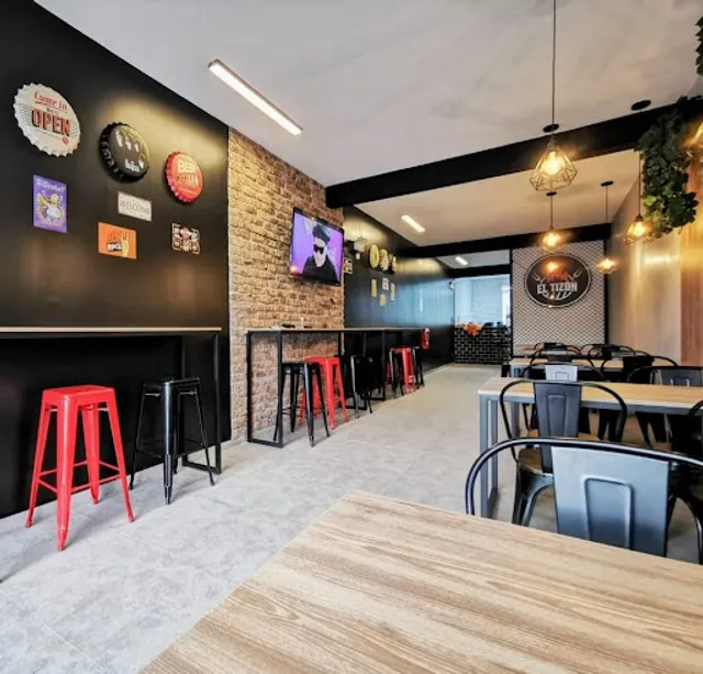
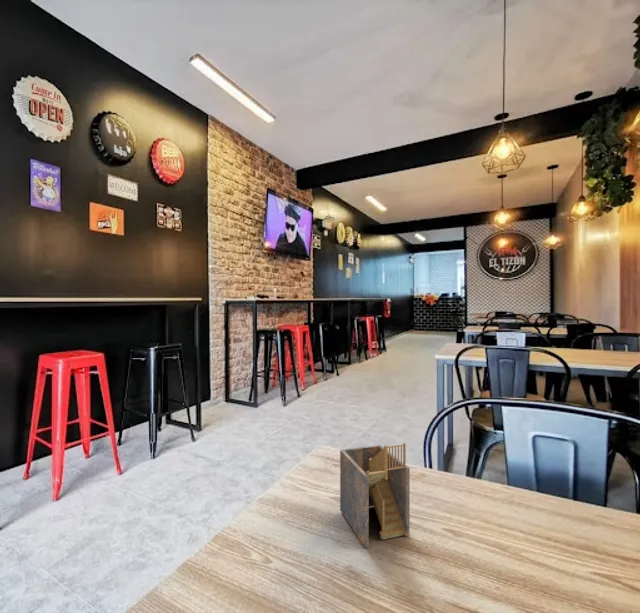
+ napkin holder (373, 479)
